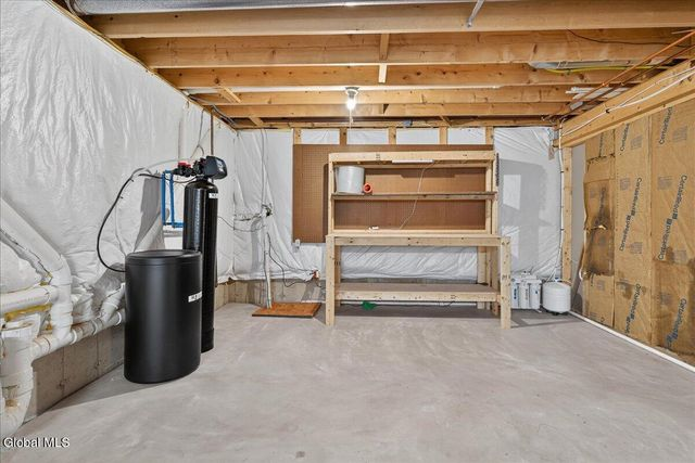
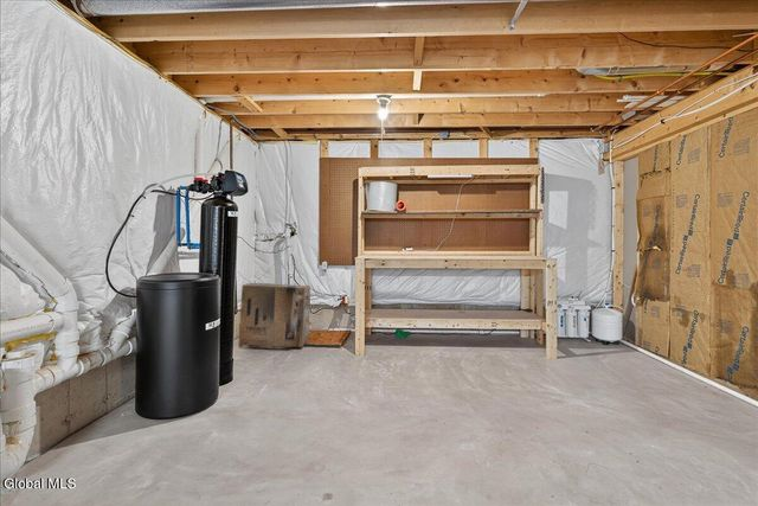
+ cardboard box (275, 313)
